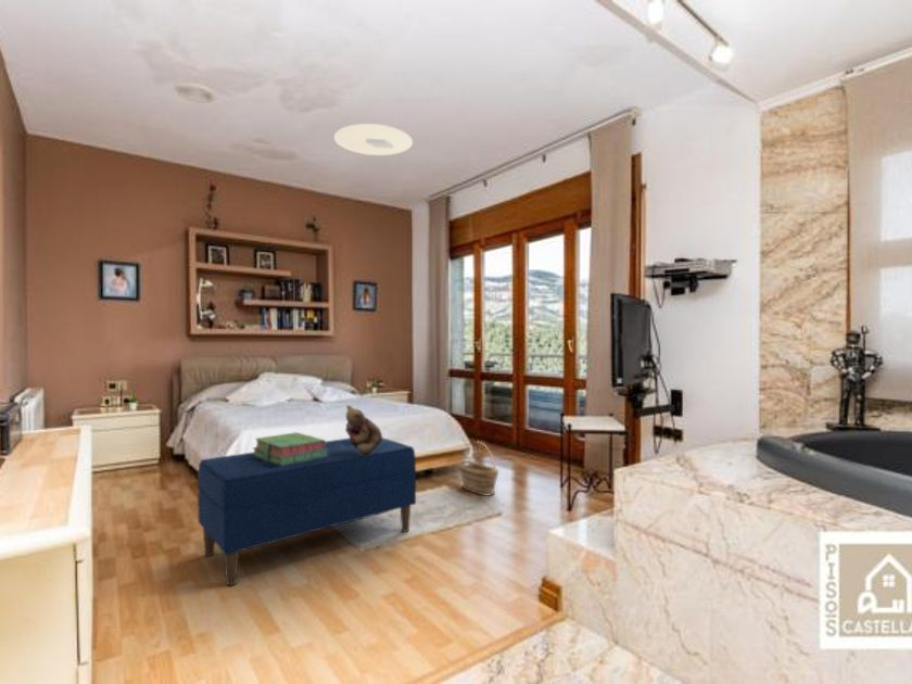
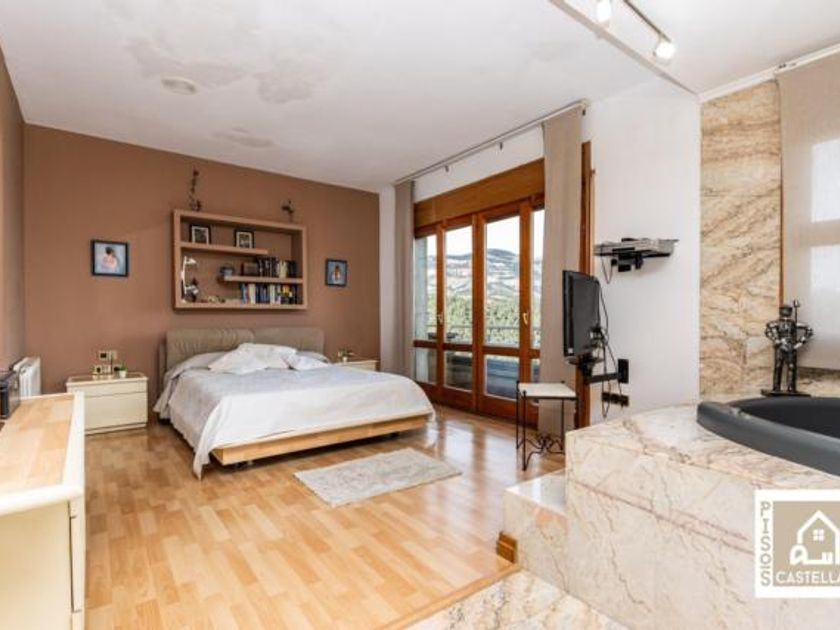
- basket (478, 466)
- stack of books (290, 446)
- bench (313, 497)
- ceiling light (373, 137)
- teddy bear (363, 428)
